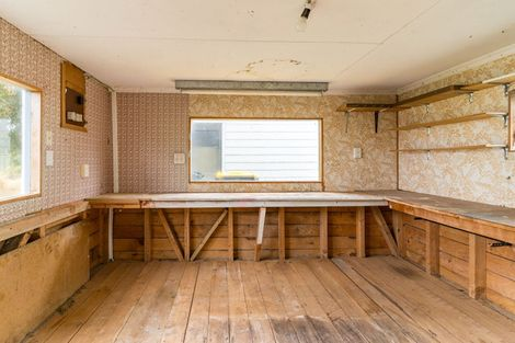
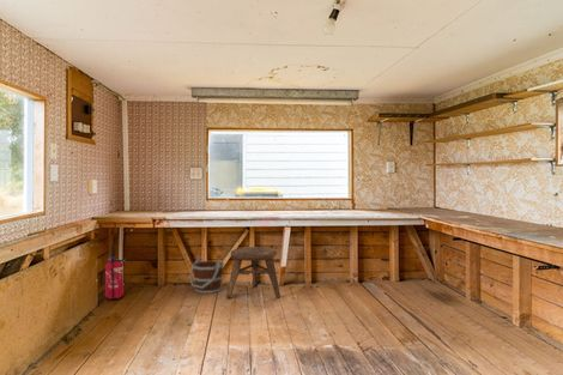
+ bucket (206, 274)
+ fire extinguisher (114, 271)
+ stool (254, 271)
